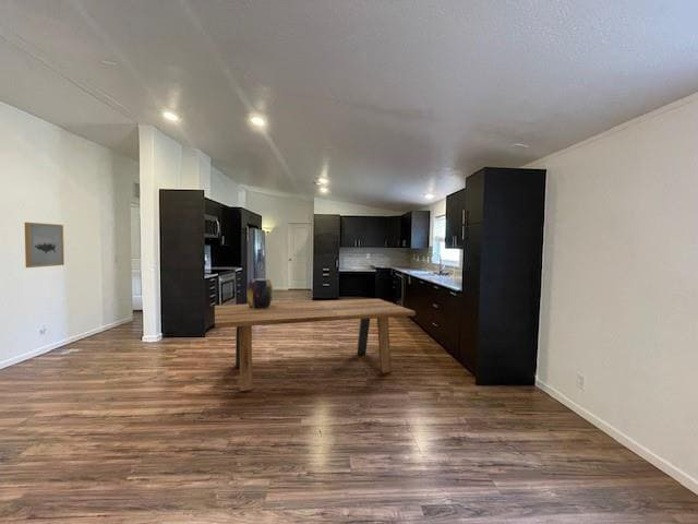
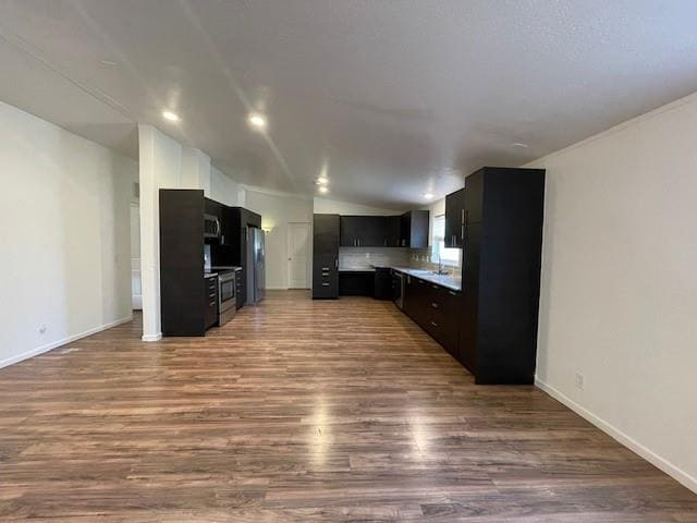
- dining table (312, 321)
- wall art (45, 245)
- decorative urn (260, 293)
